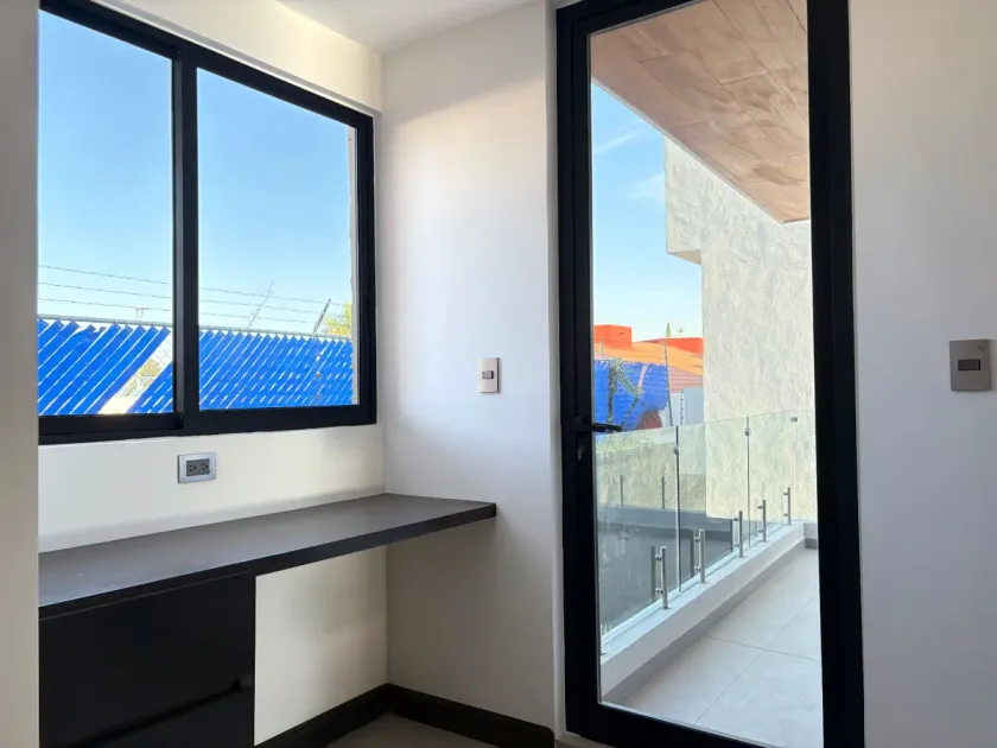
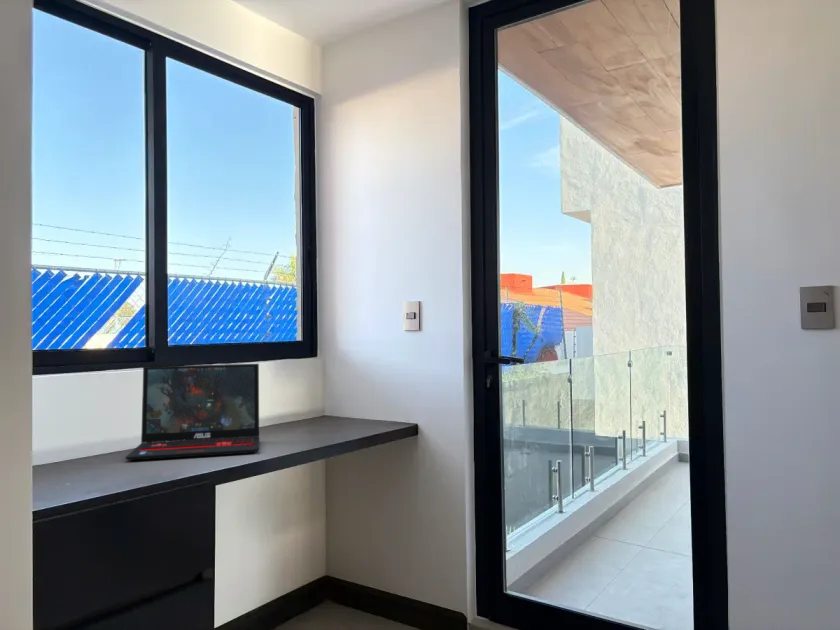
+ laptop (198, 408)
